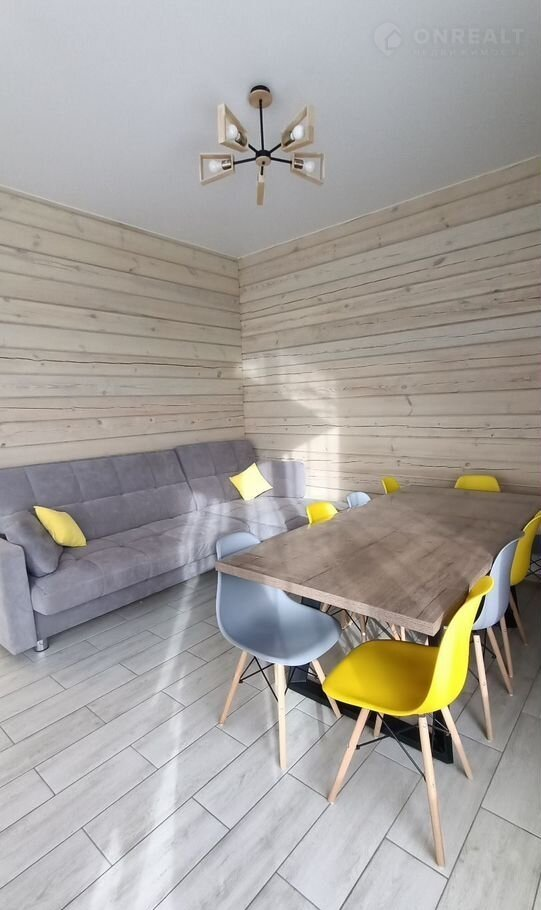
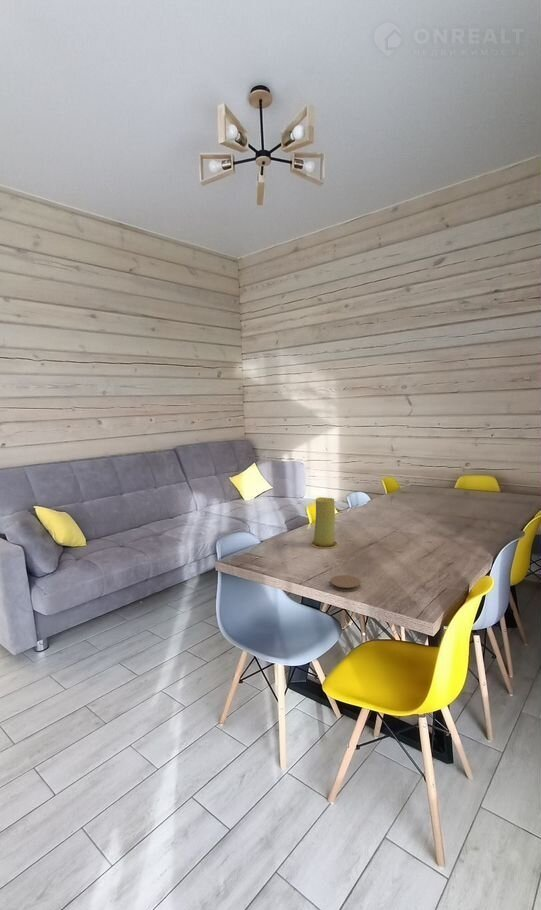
+ coaster (345, 583)
+ candle (324, 521)
